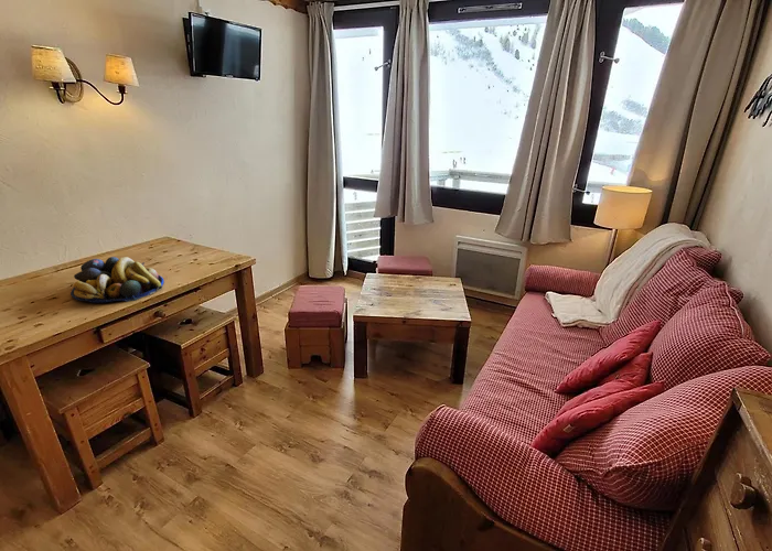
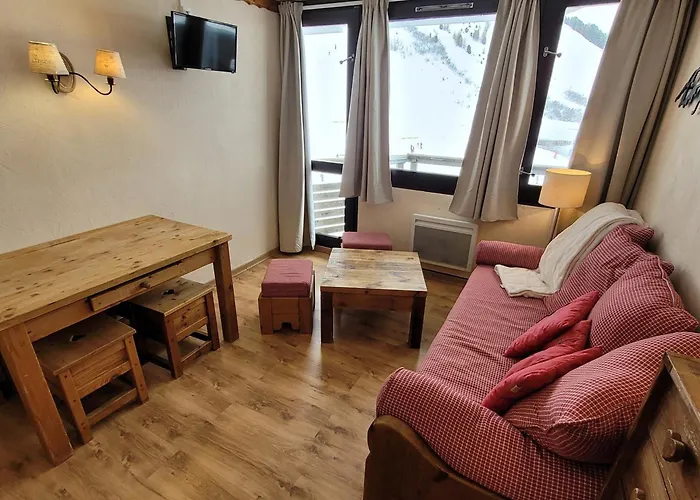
- fruit bowl (117, 273)
